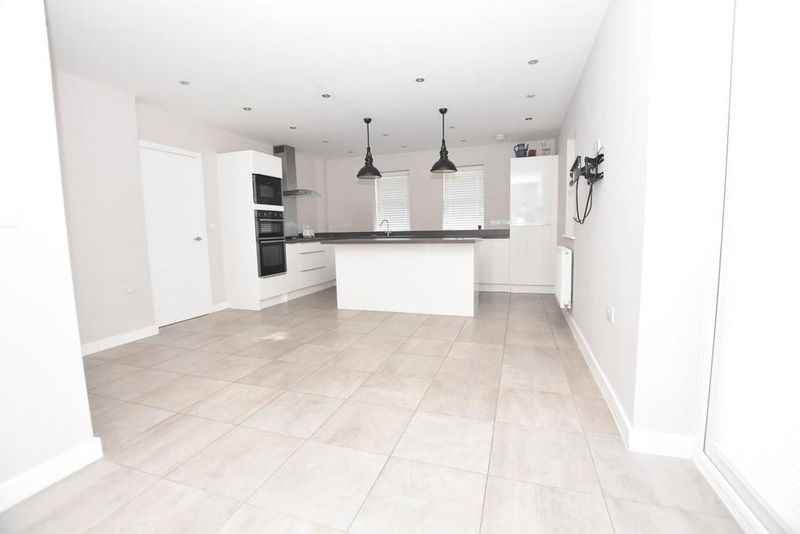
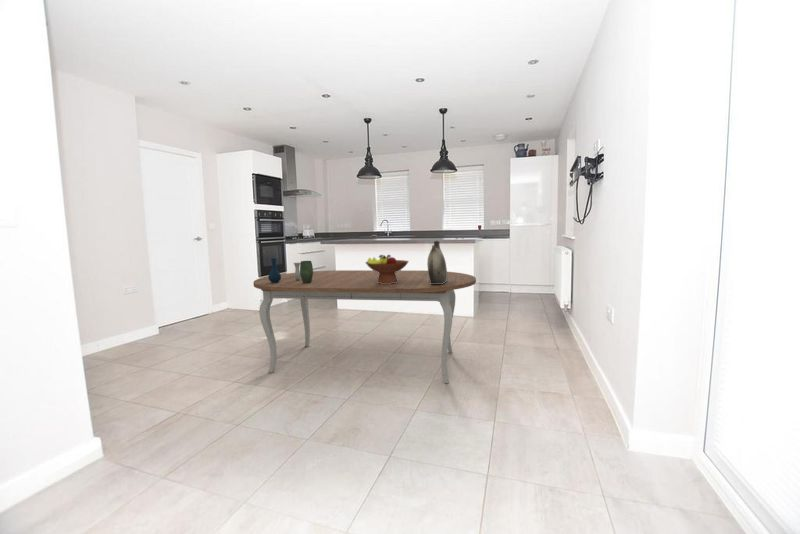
+ fruit bowl (387, 267)
+ dining table (365, 299)
+ vase (295, 269)
+ ceramic jug (437, 261)
